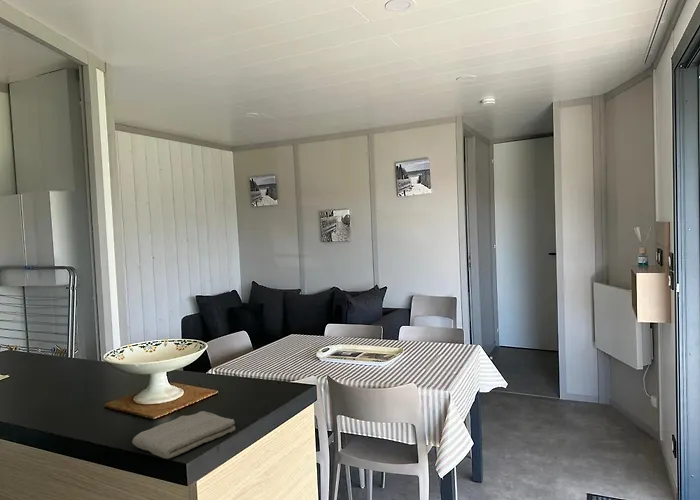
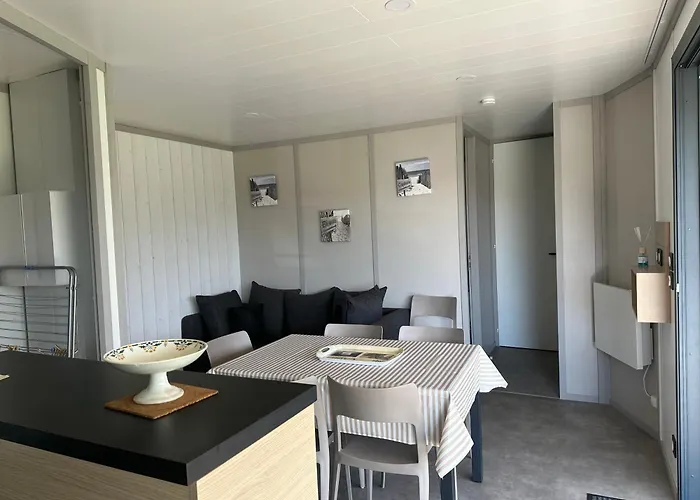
- washcloth (187, 432)
